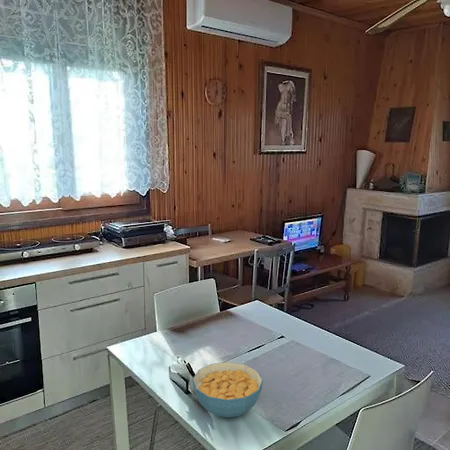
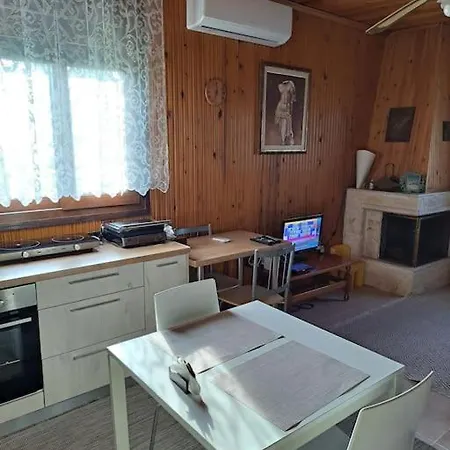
- cereal bowl (227, 394)
